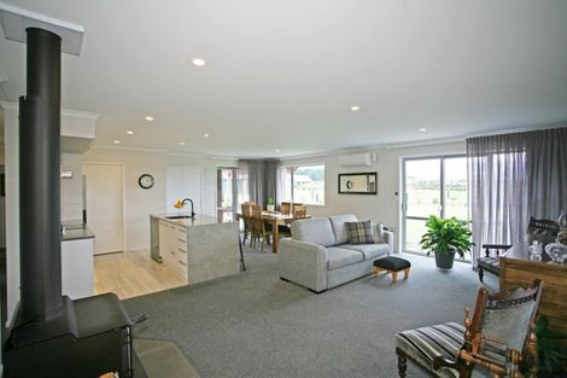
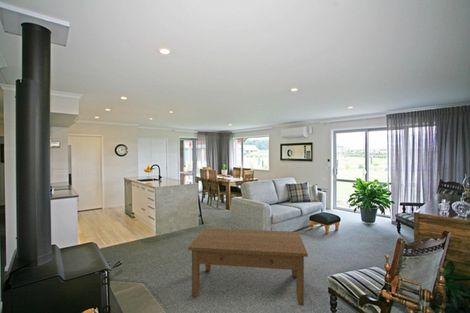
+ coffee table (248, 261)
